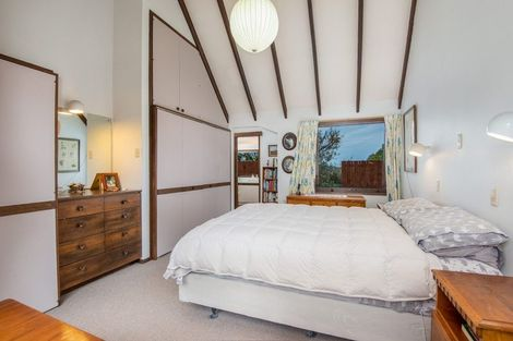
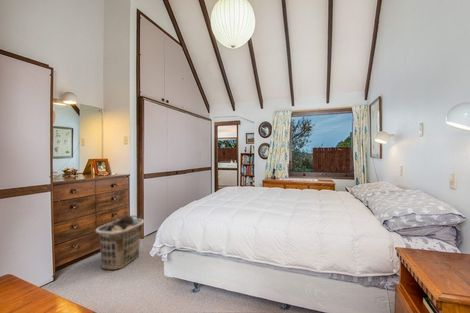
+ clothes hamper (121, 239)
